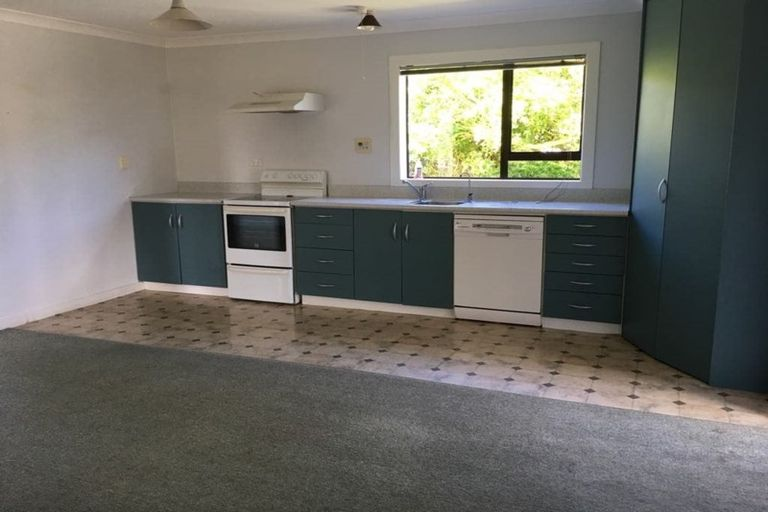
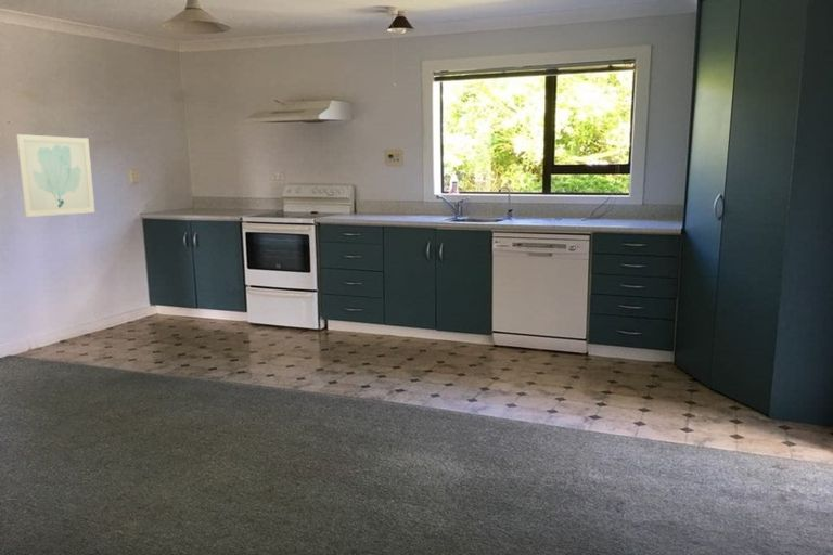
+ wall art (57, 176)
